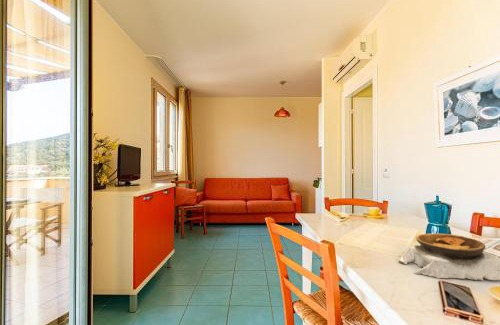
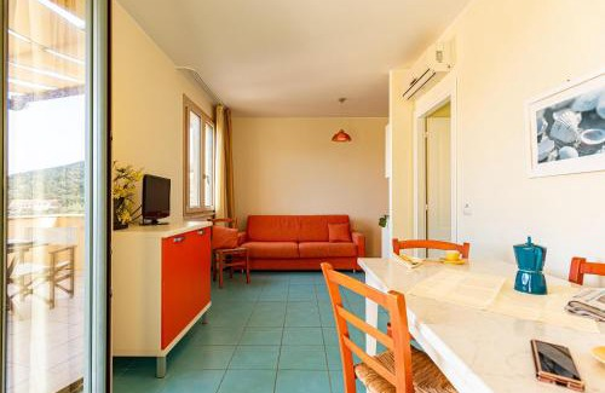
- bowl (448, 253)
